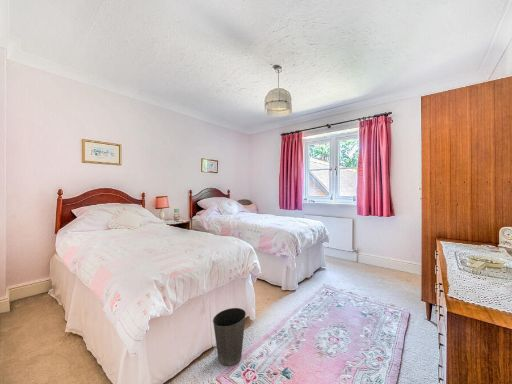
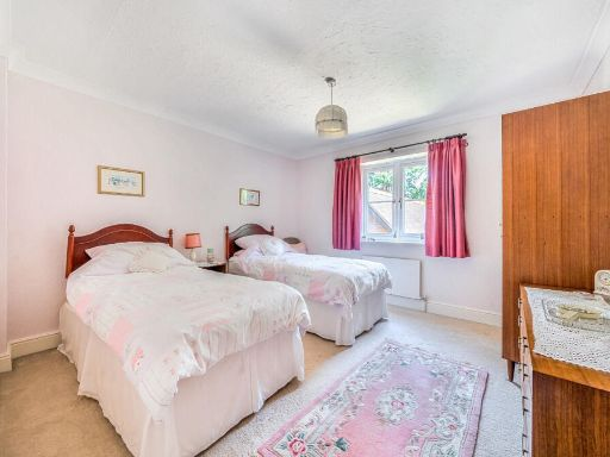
- waste basket (229, 337)
